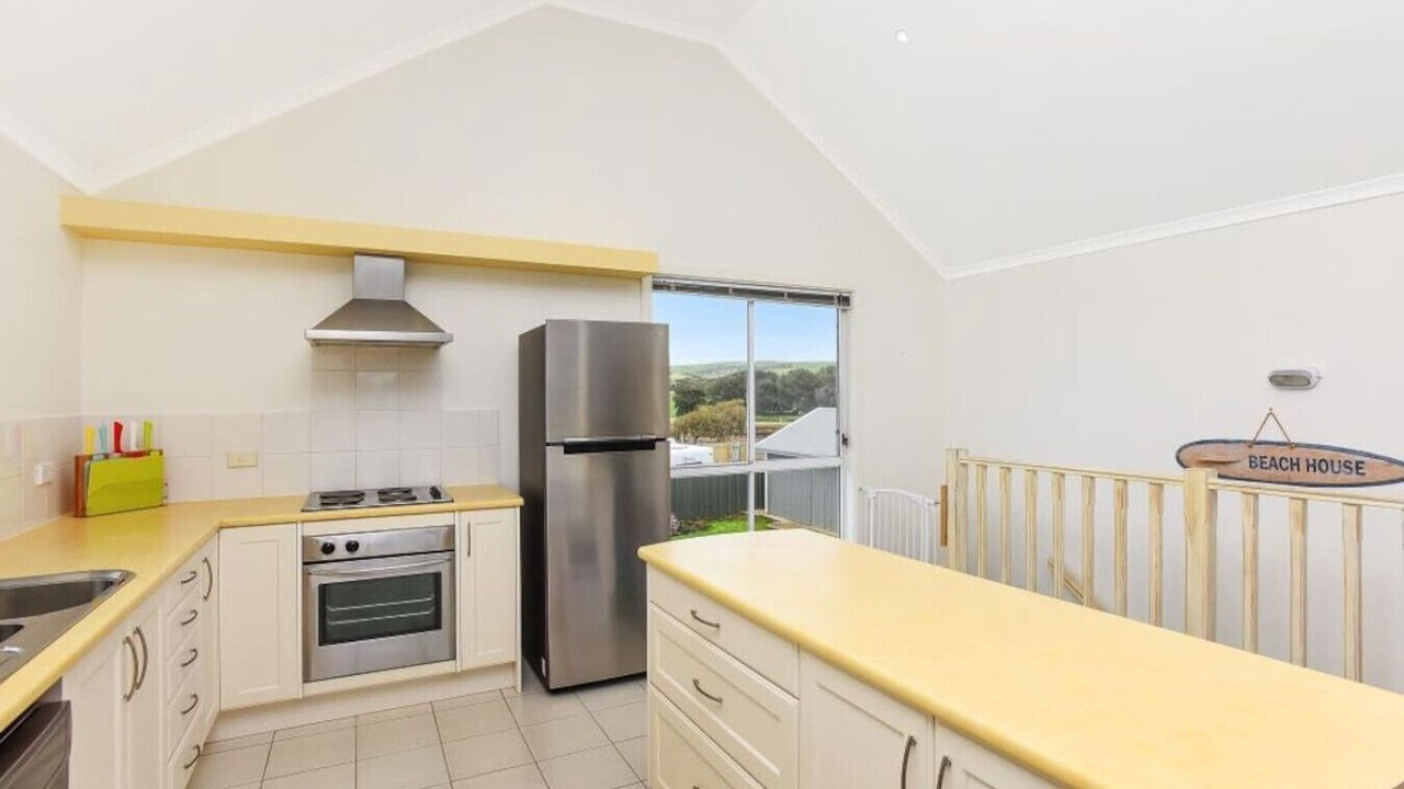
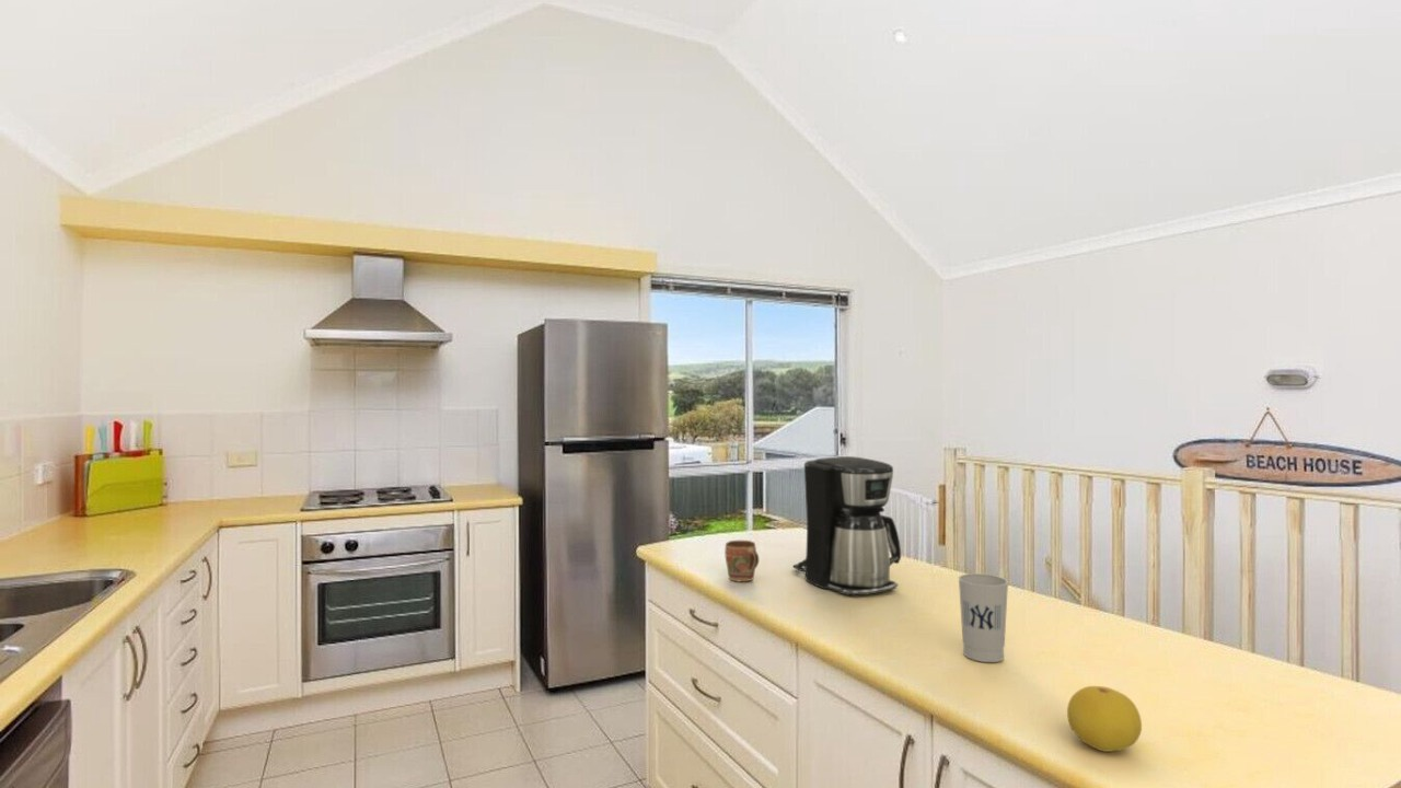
+ lemon (1103, 717)
+ cup (983, 617)
+ coffee maker (849, 519)
+ mug (741, 561)
